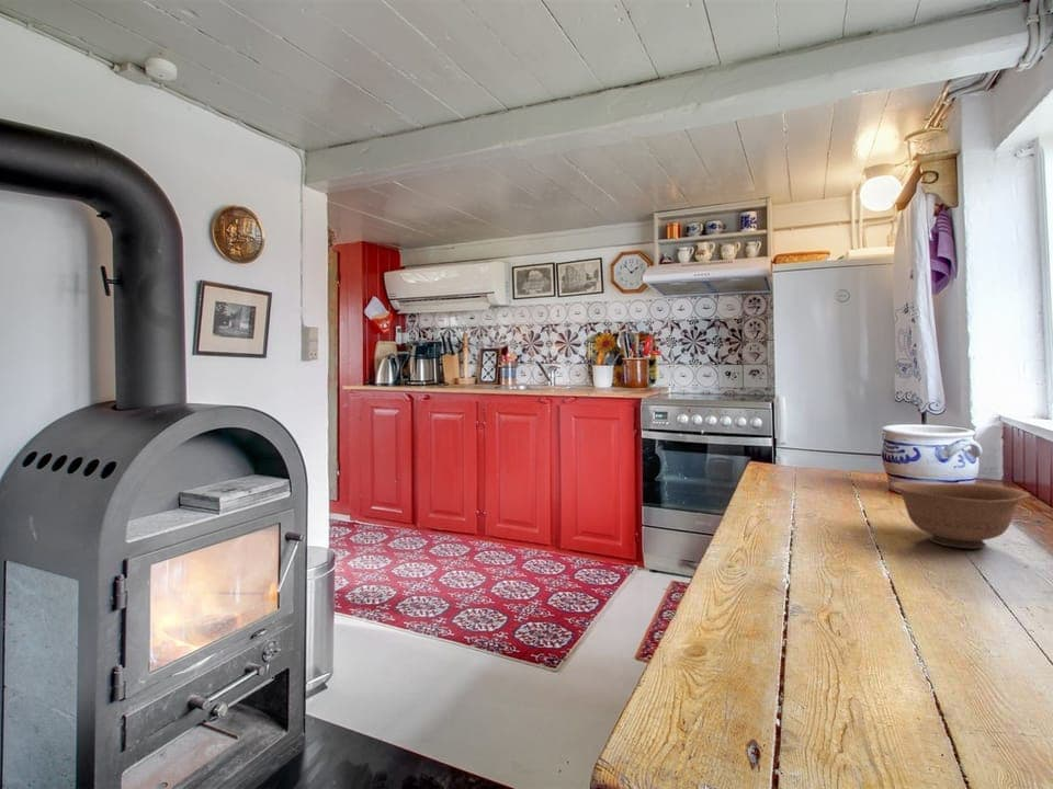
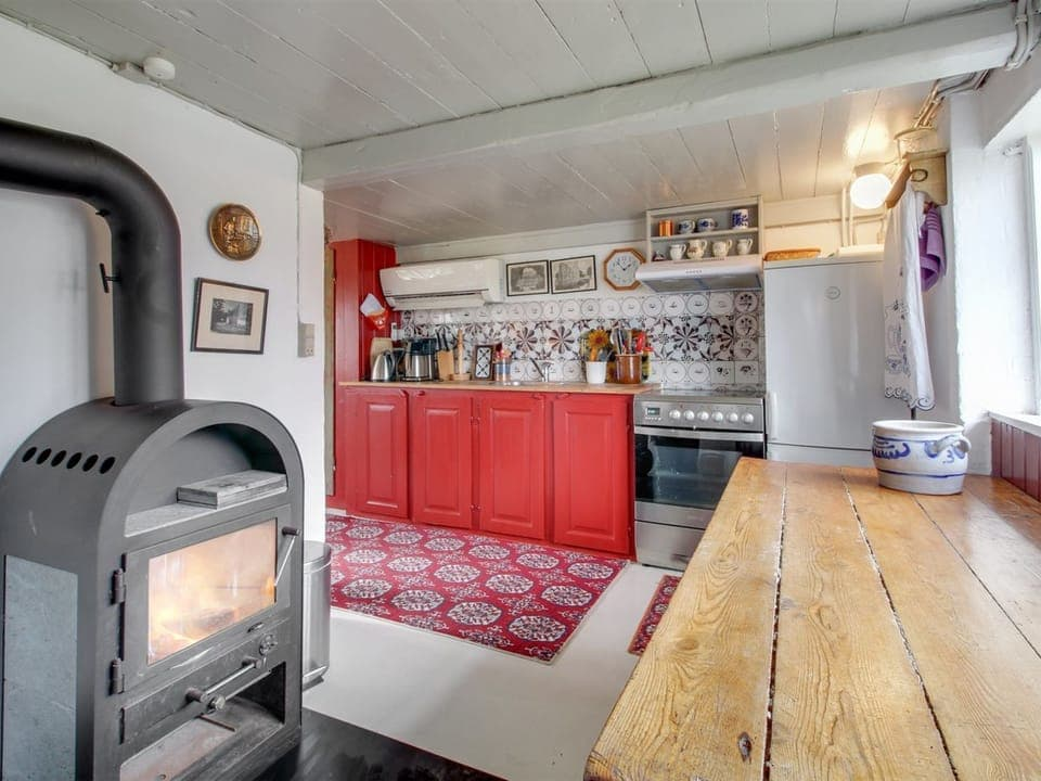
- bowl (955, 514)
